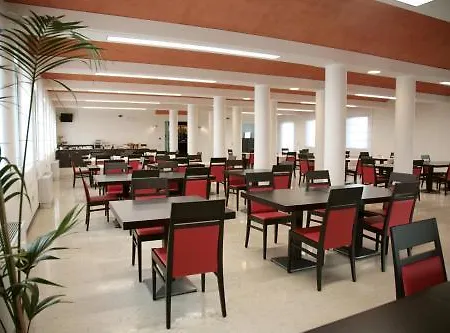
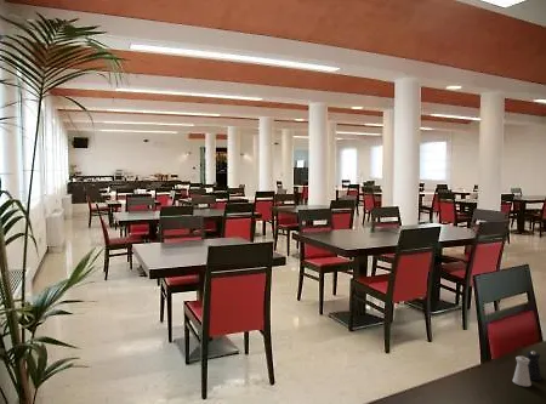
+ salt and pepper shaker (527, 366)
